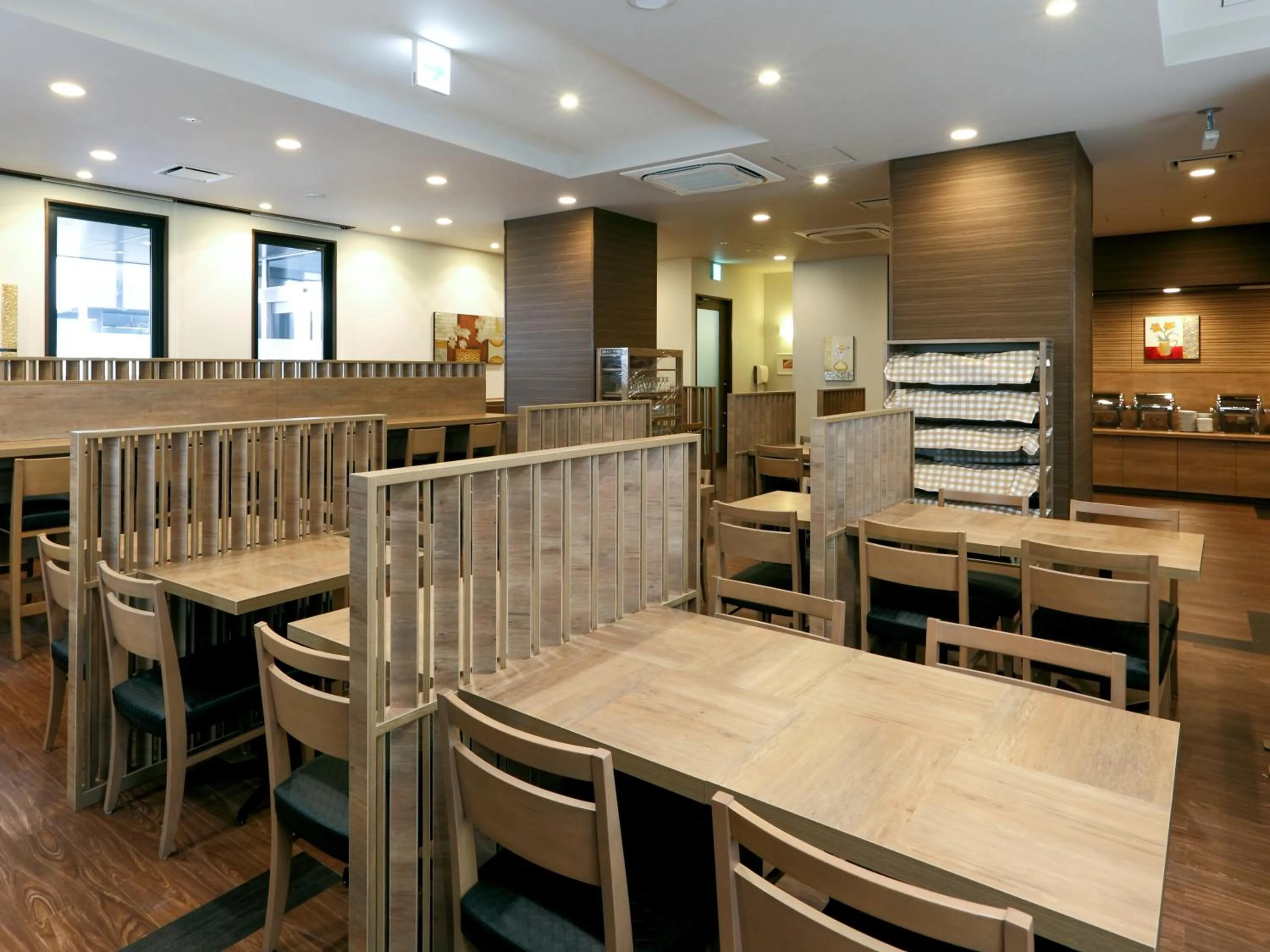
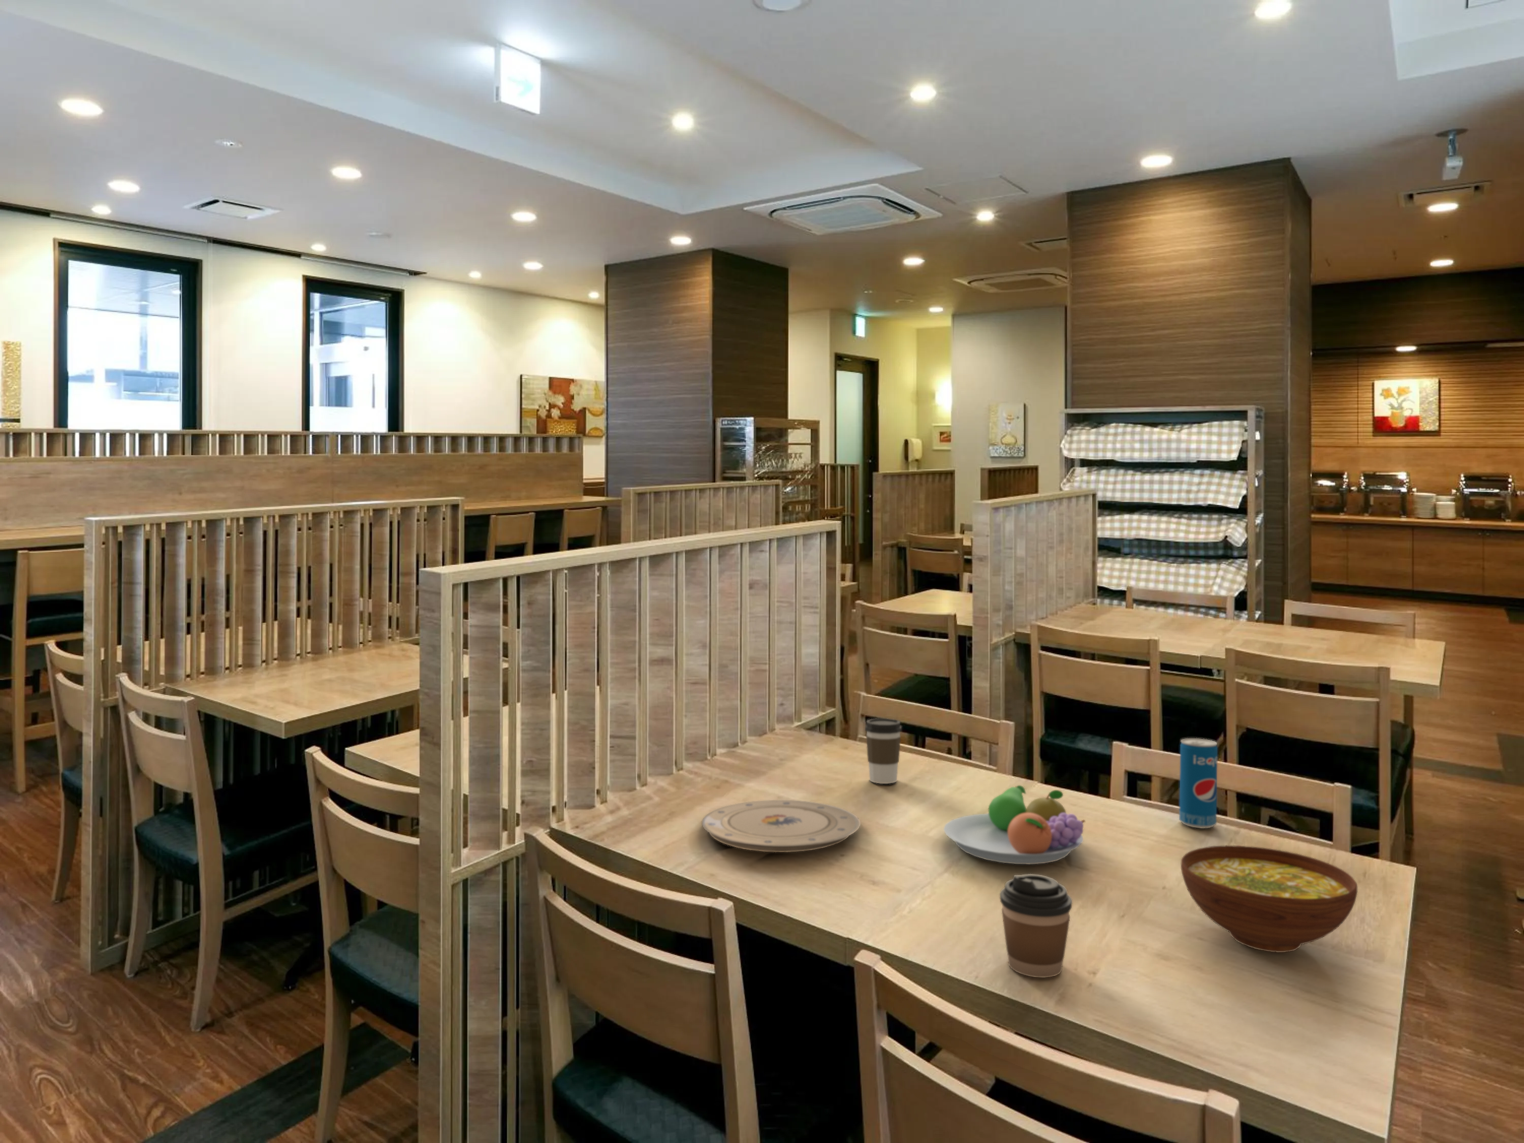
+ coffee cup (883, 750)
+ fruit bowl (1014, 818)
+ plate (781, 825)
+ coffee cup (1036, 921)
+ bowl (1265, 905)
+ beverage can (1198, 783)
